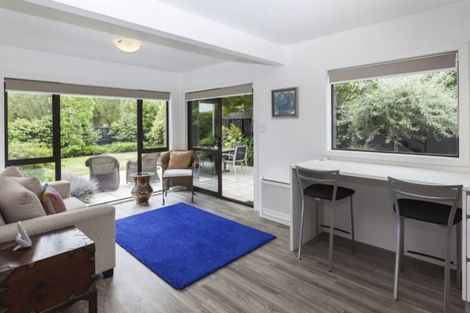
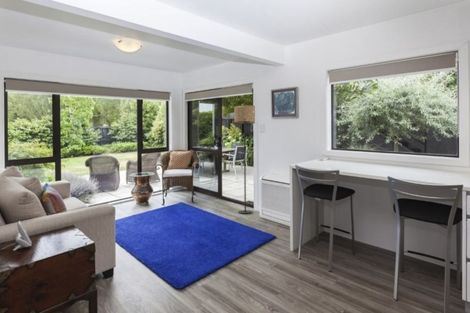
+ floor lamp (244, 159)
